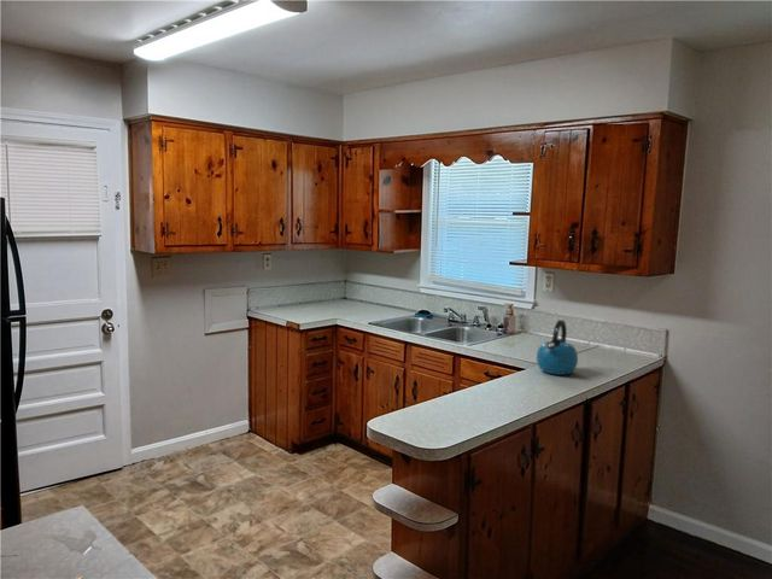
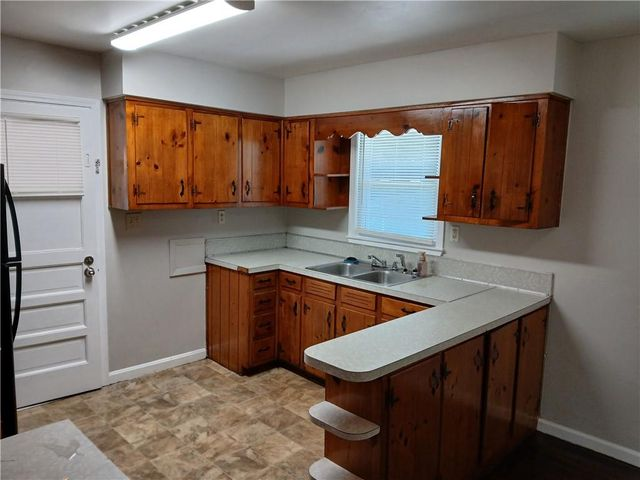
- kettle (556, 346)
